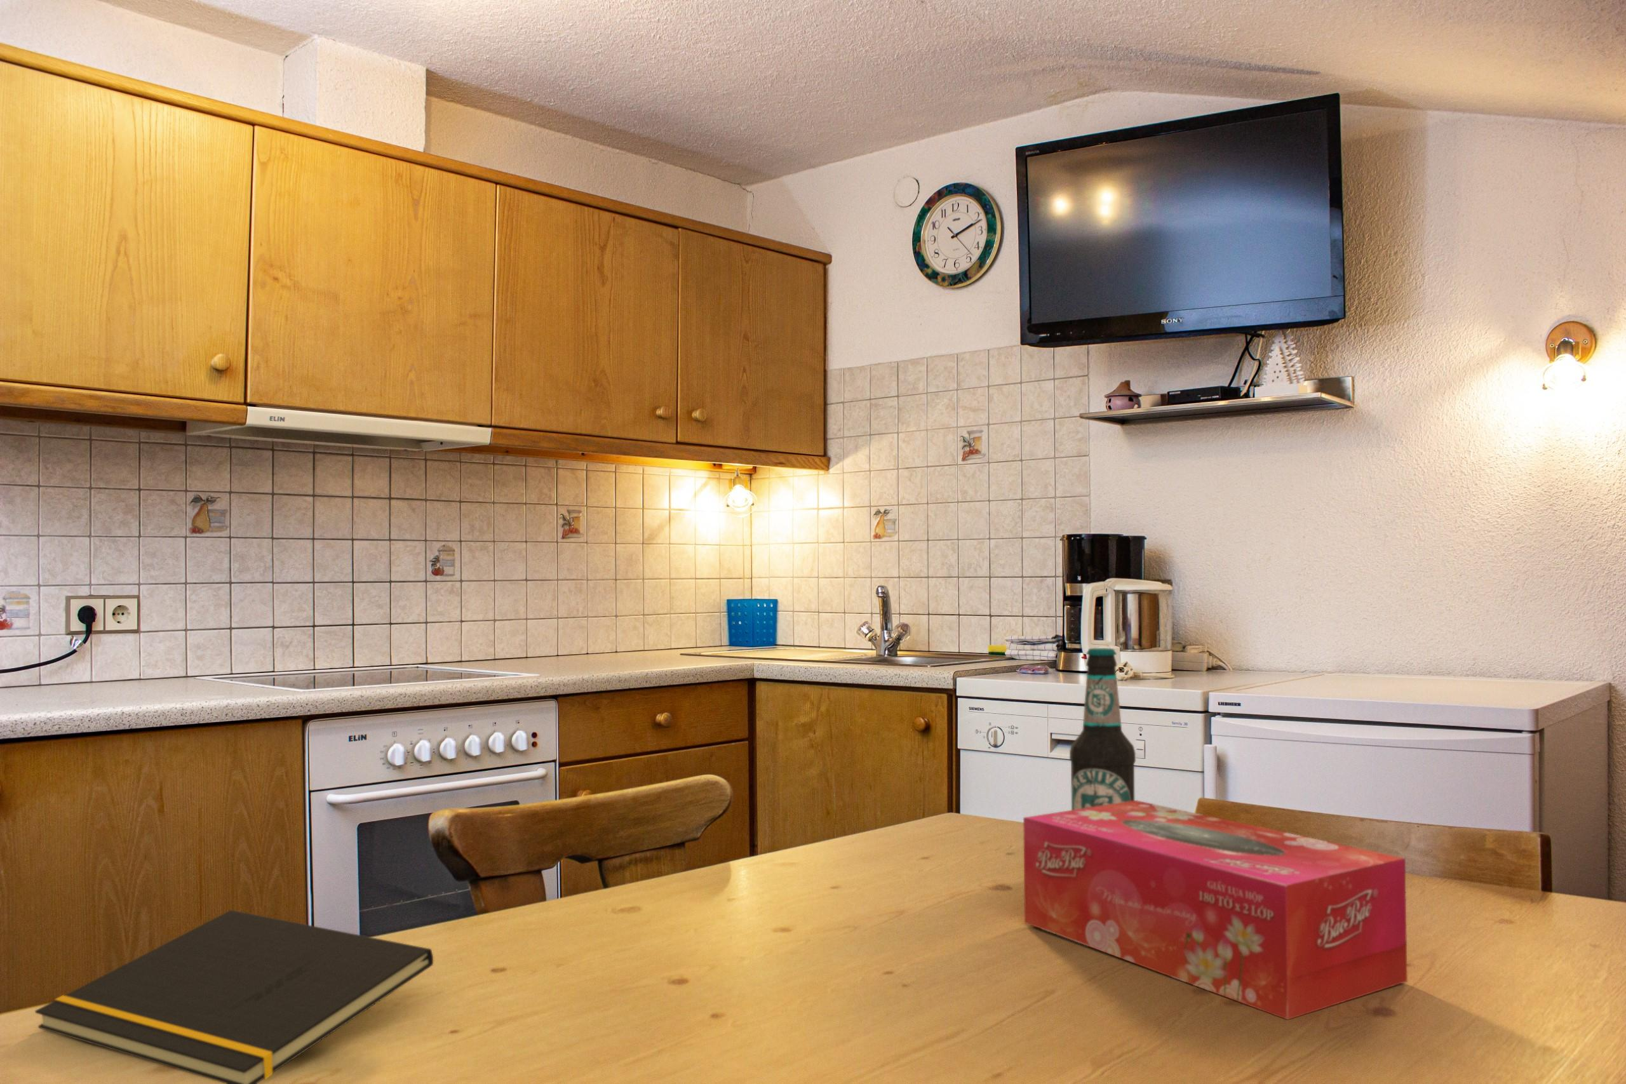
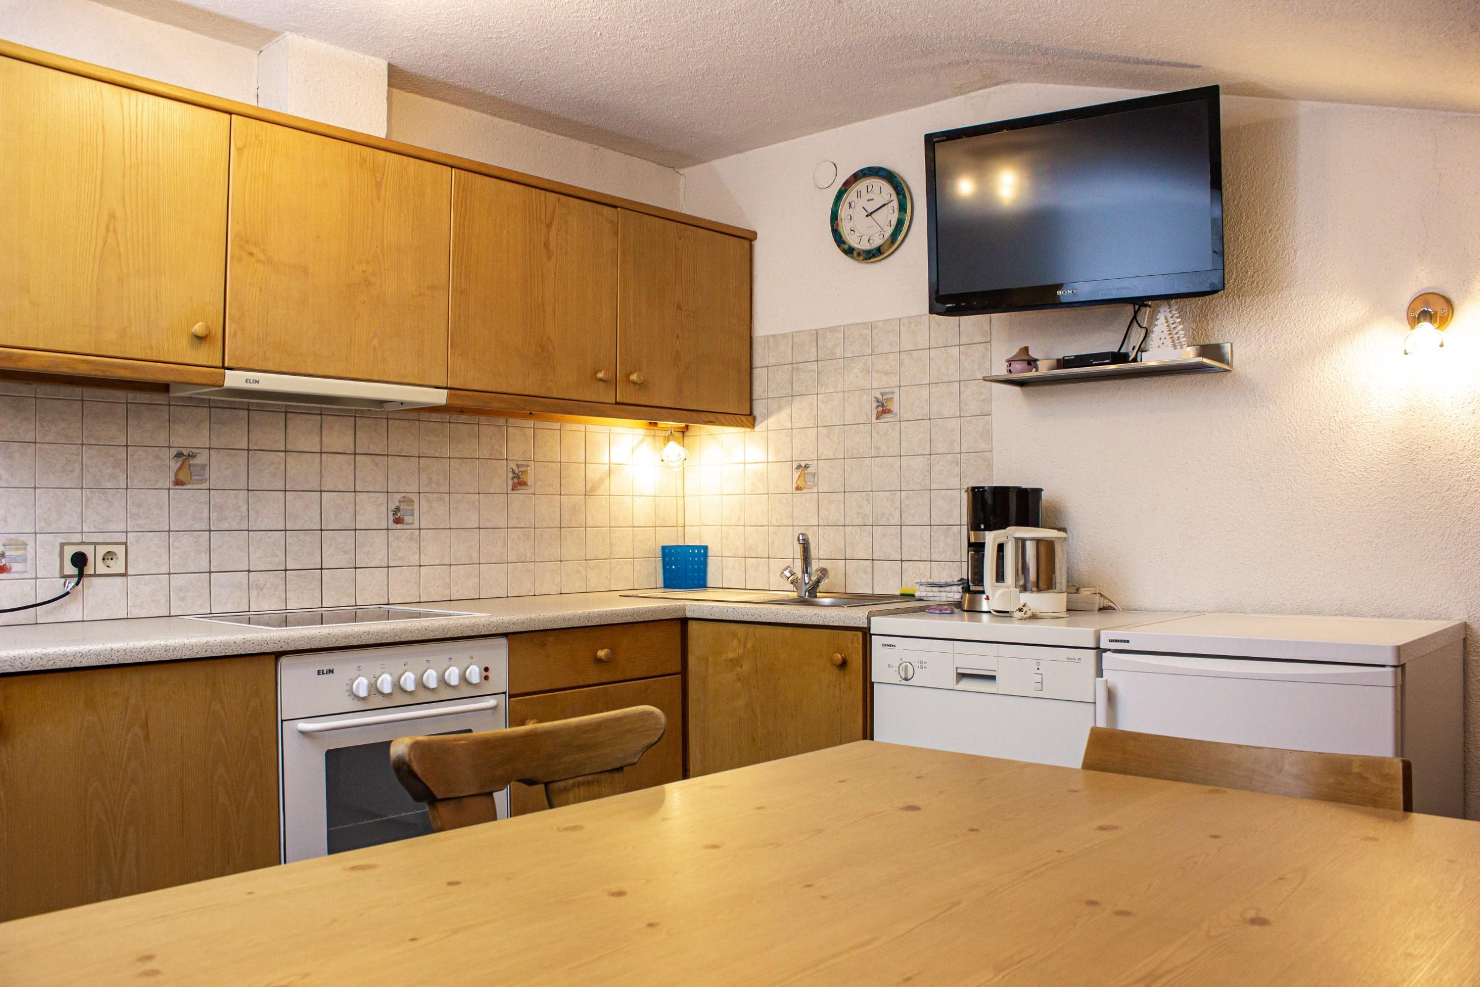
- tissue box (1200, 893)
- bottle (1102, 759)
- notepad (238, 987)
